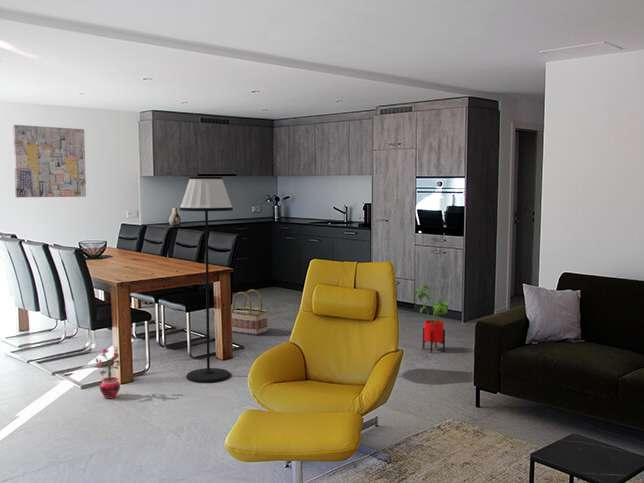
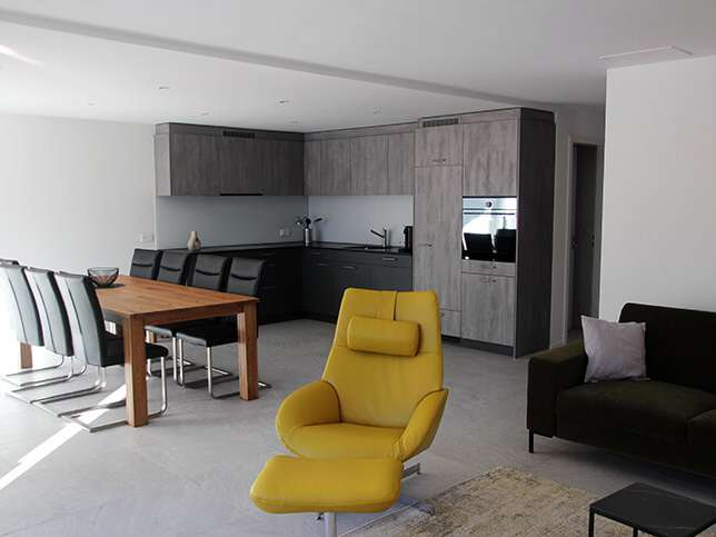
- floor lamp (207, 277)
- potted plant (109, 372)
- basket (247, 311)
- wall art (50, 162)
- house plant (430, 318)
